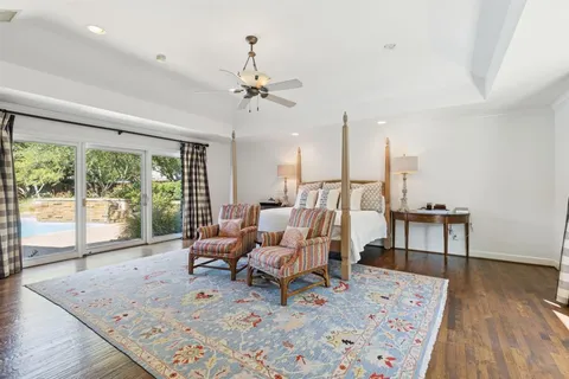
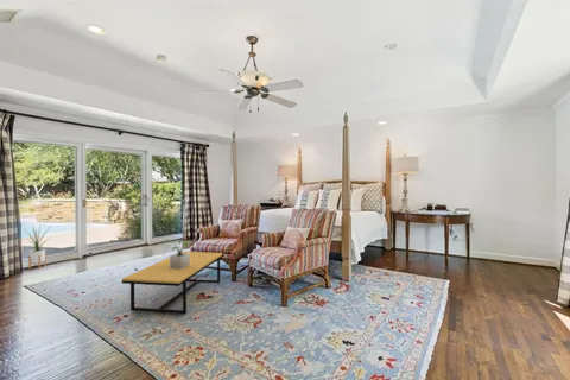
+ house plant (37, 245)
+ coffee table (180, 279)
+ potted plant (178, 252)
